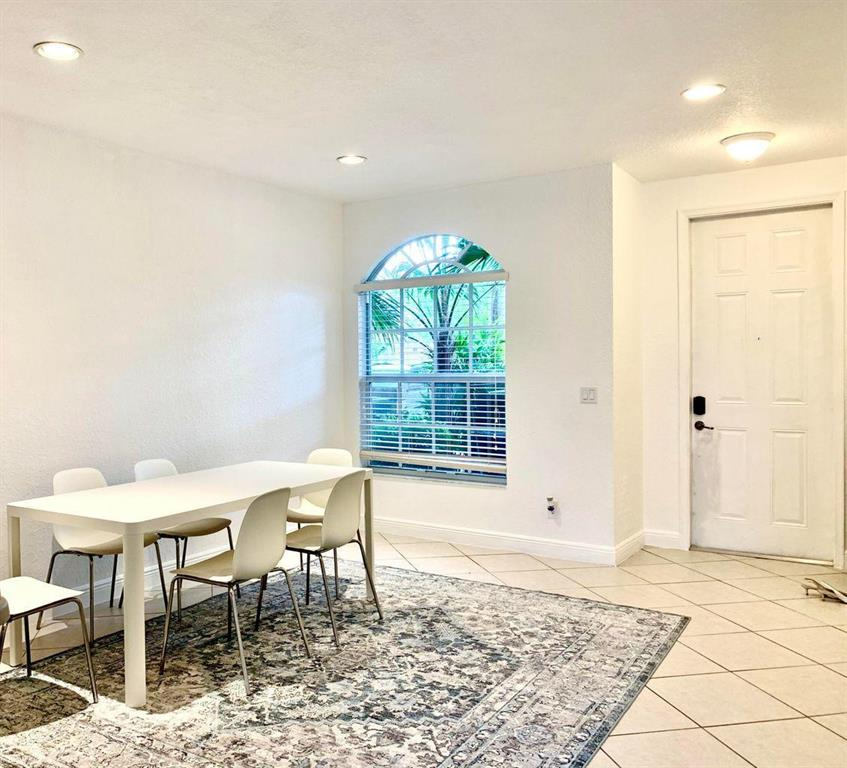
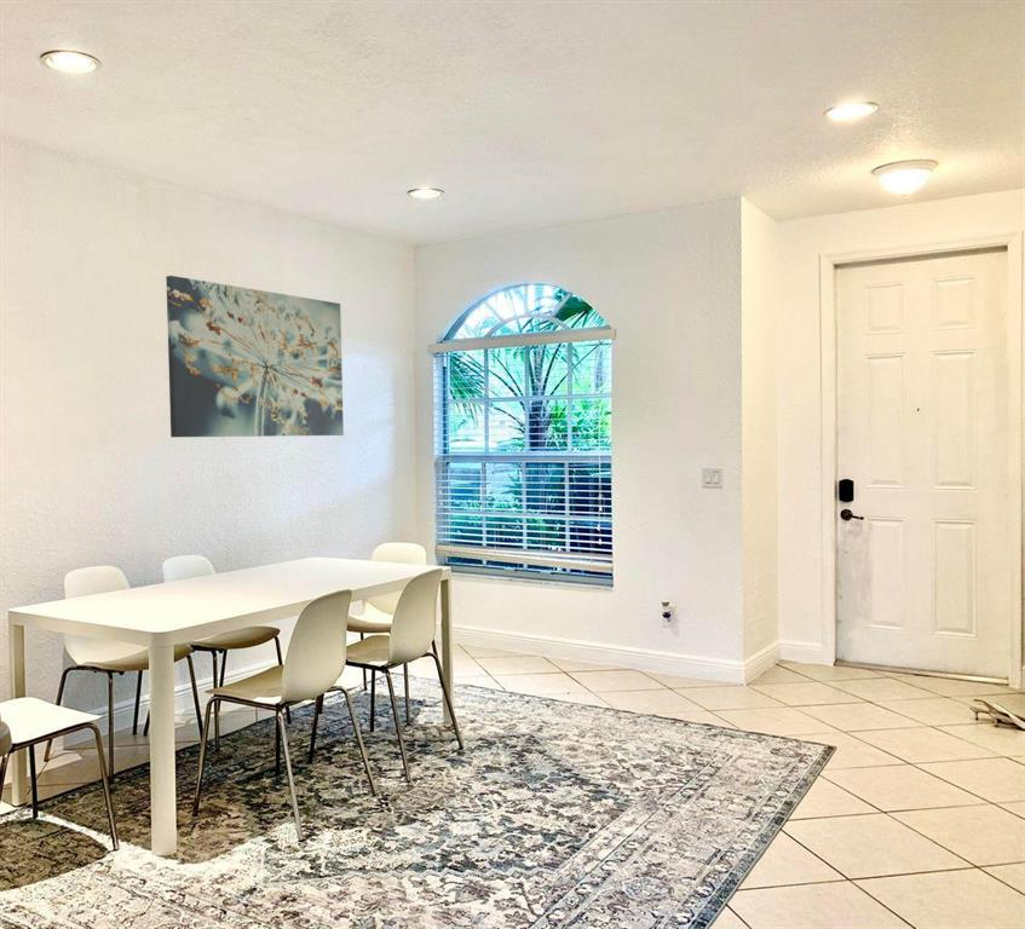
+ wall art (264, 363)
